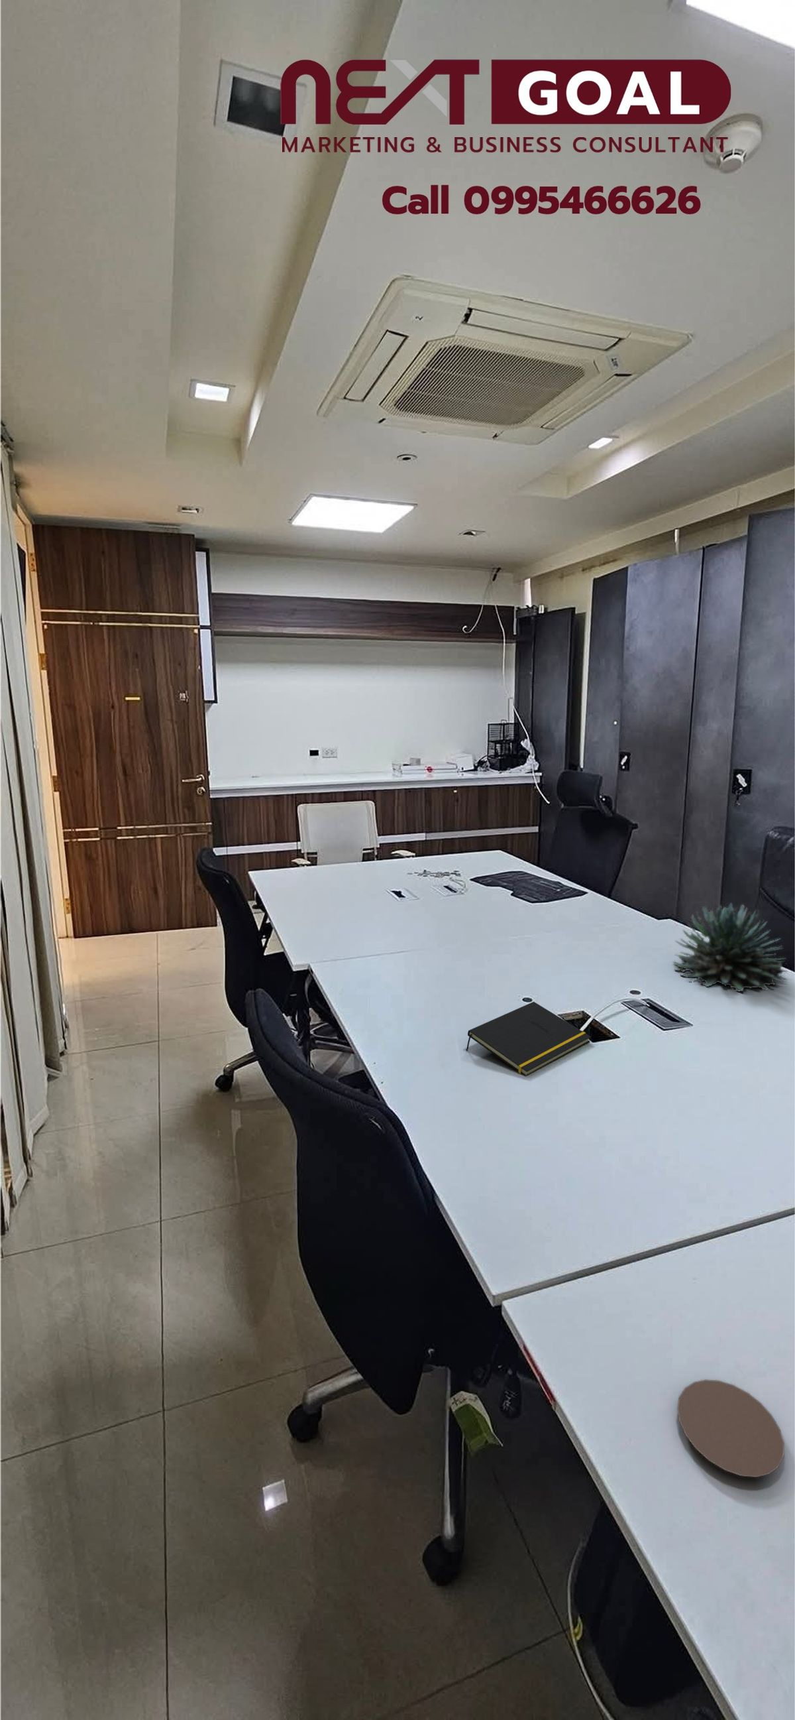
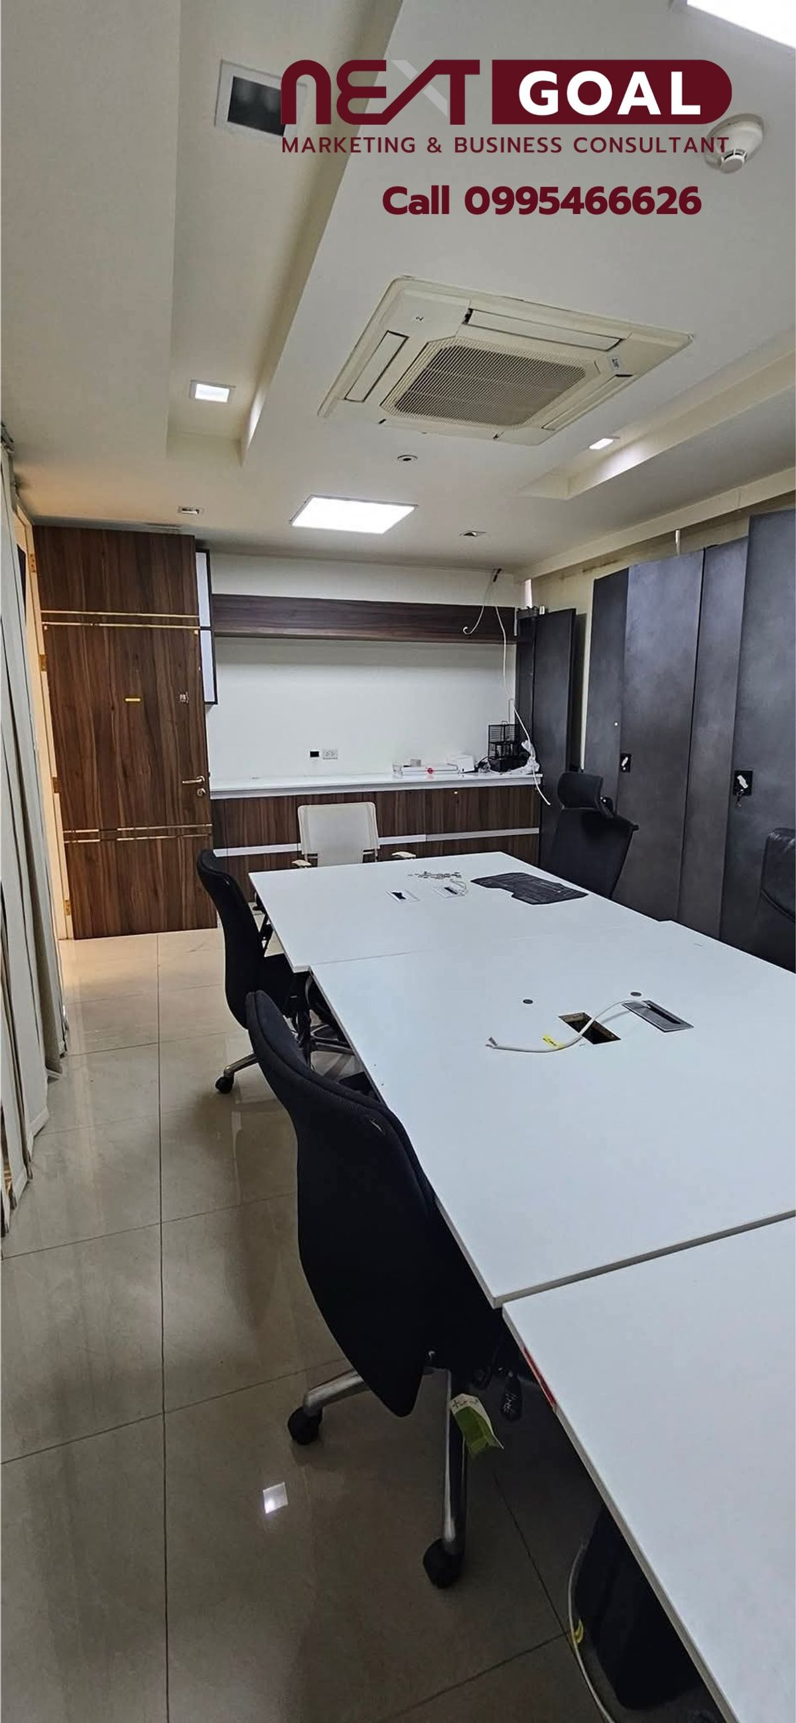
- notepad (530, 1036)
- succulent plant (734, 942)
- coaster (728, 1430)
